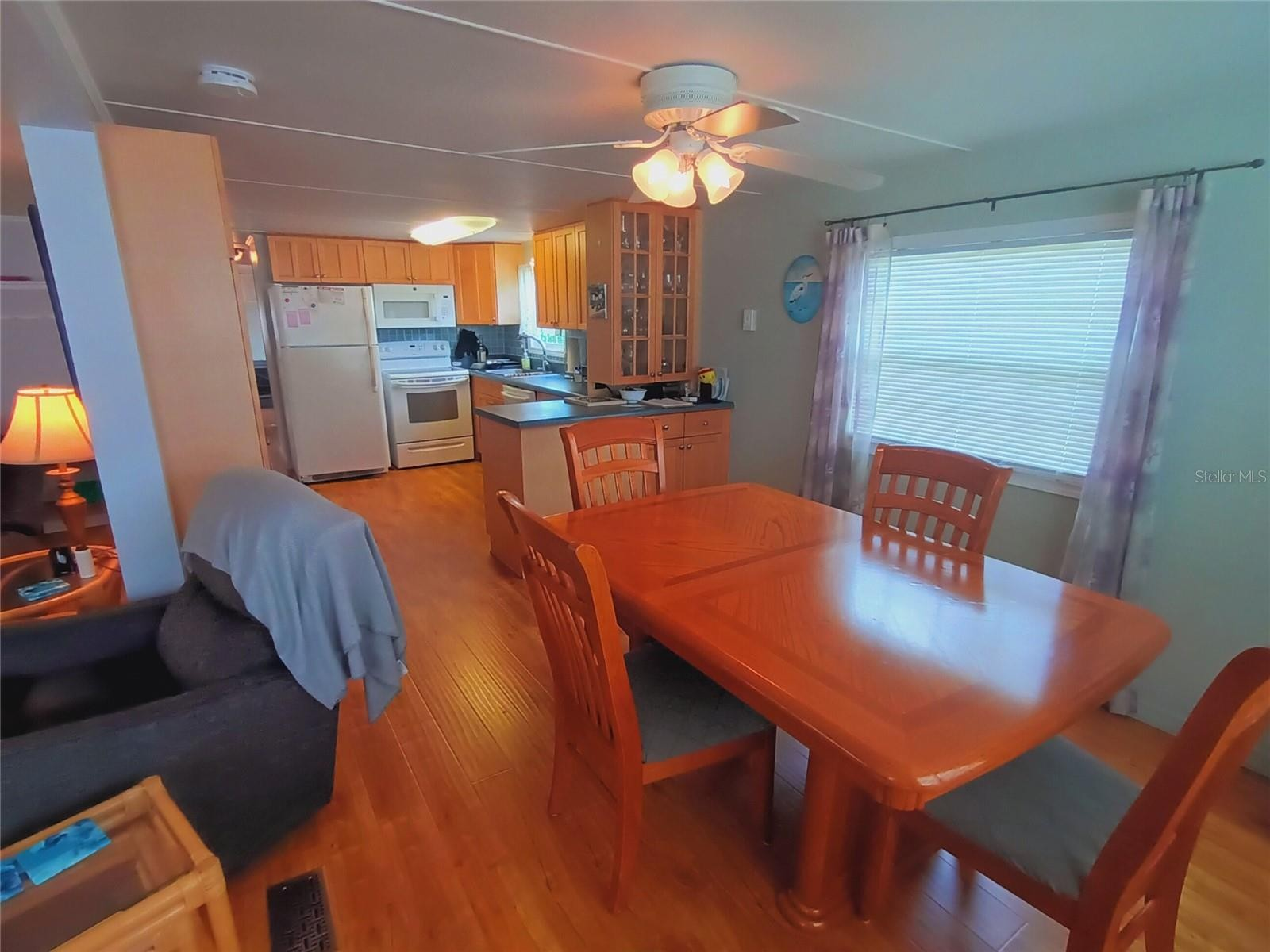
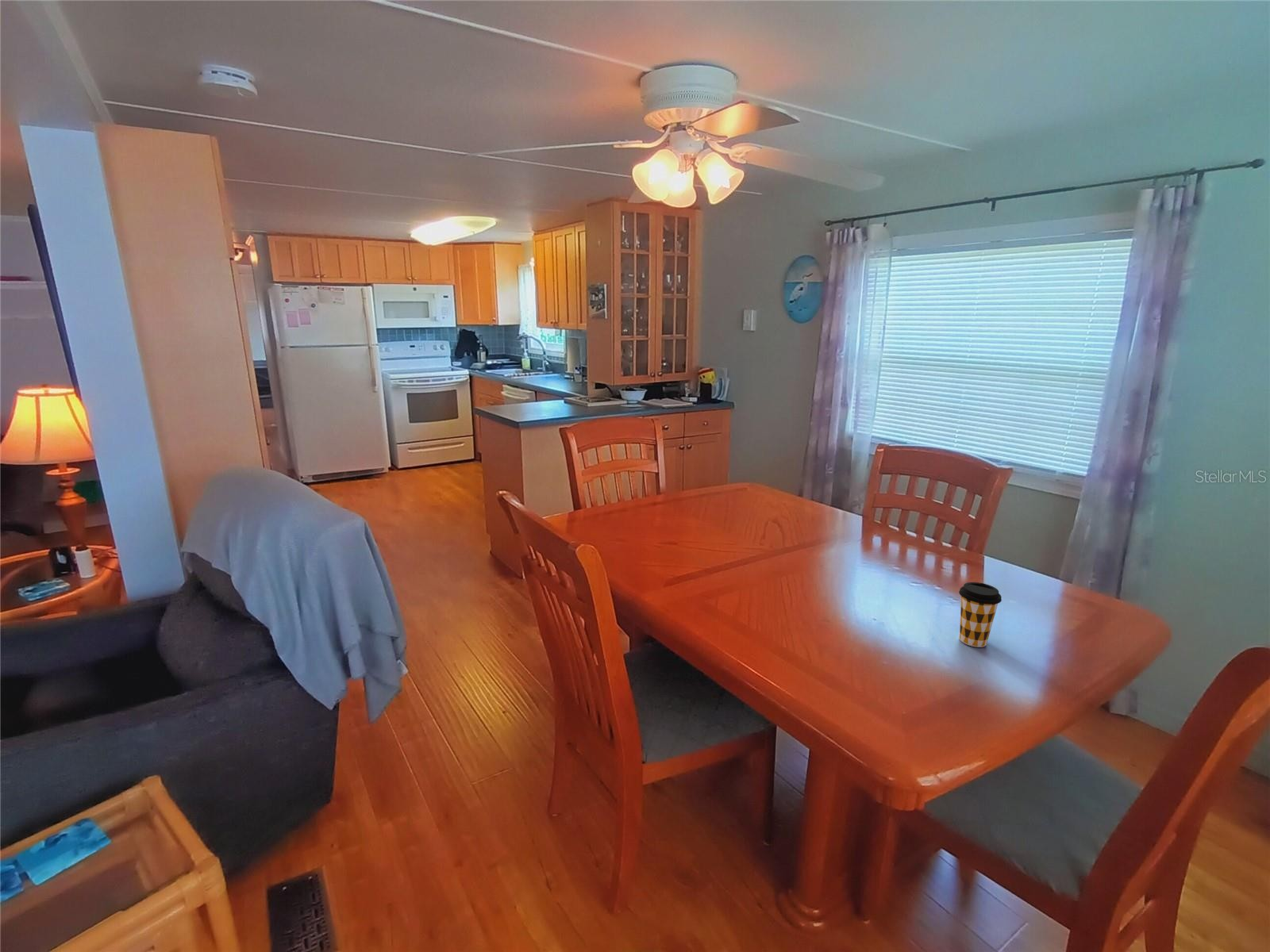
+ coffee cup (976, 615)
